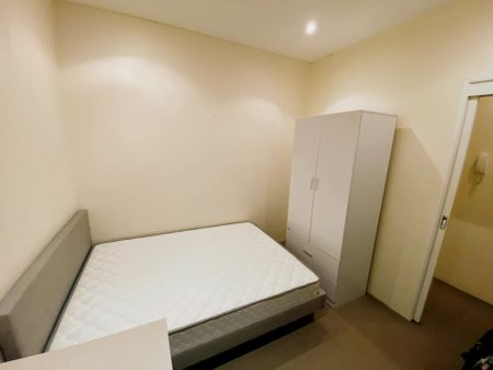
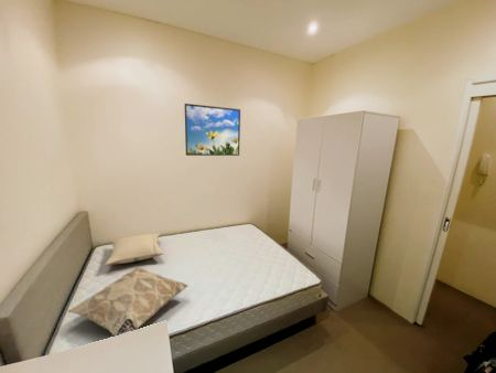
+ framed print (214, 131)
+ decorative pillow (133, 297)
+ pillow (136, 247)
